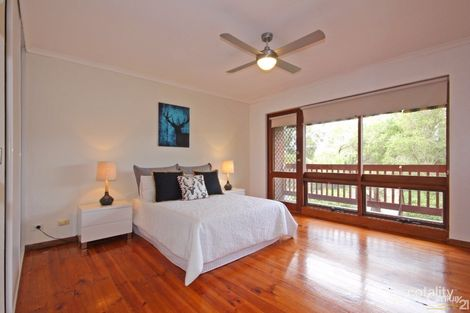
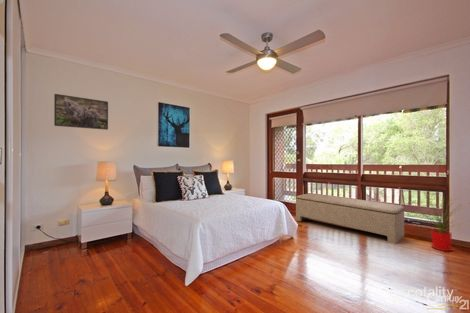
+ bench (344, 213)
+ house plant (441, 221)
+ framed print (82, 112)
